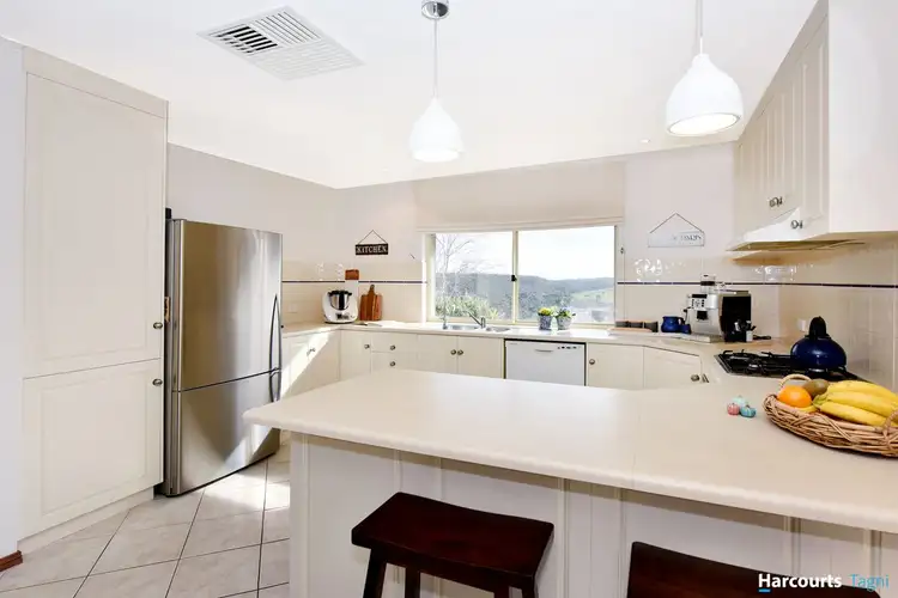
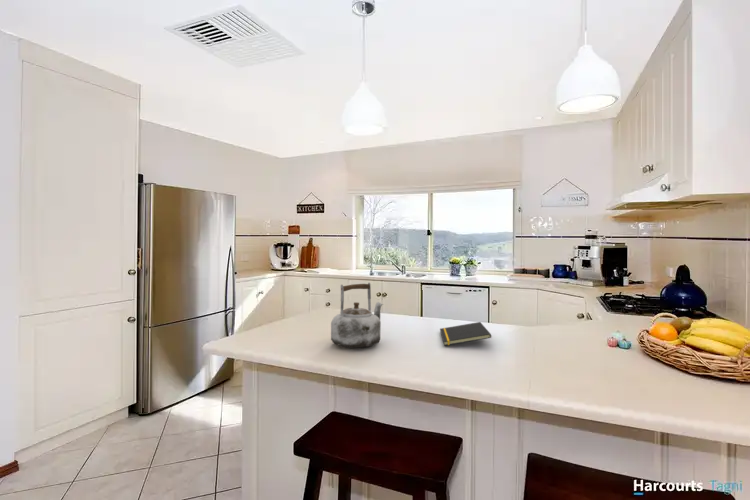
+ notepad (463, 332)
+ kettle (360, 313)
